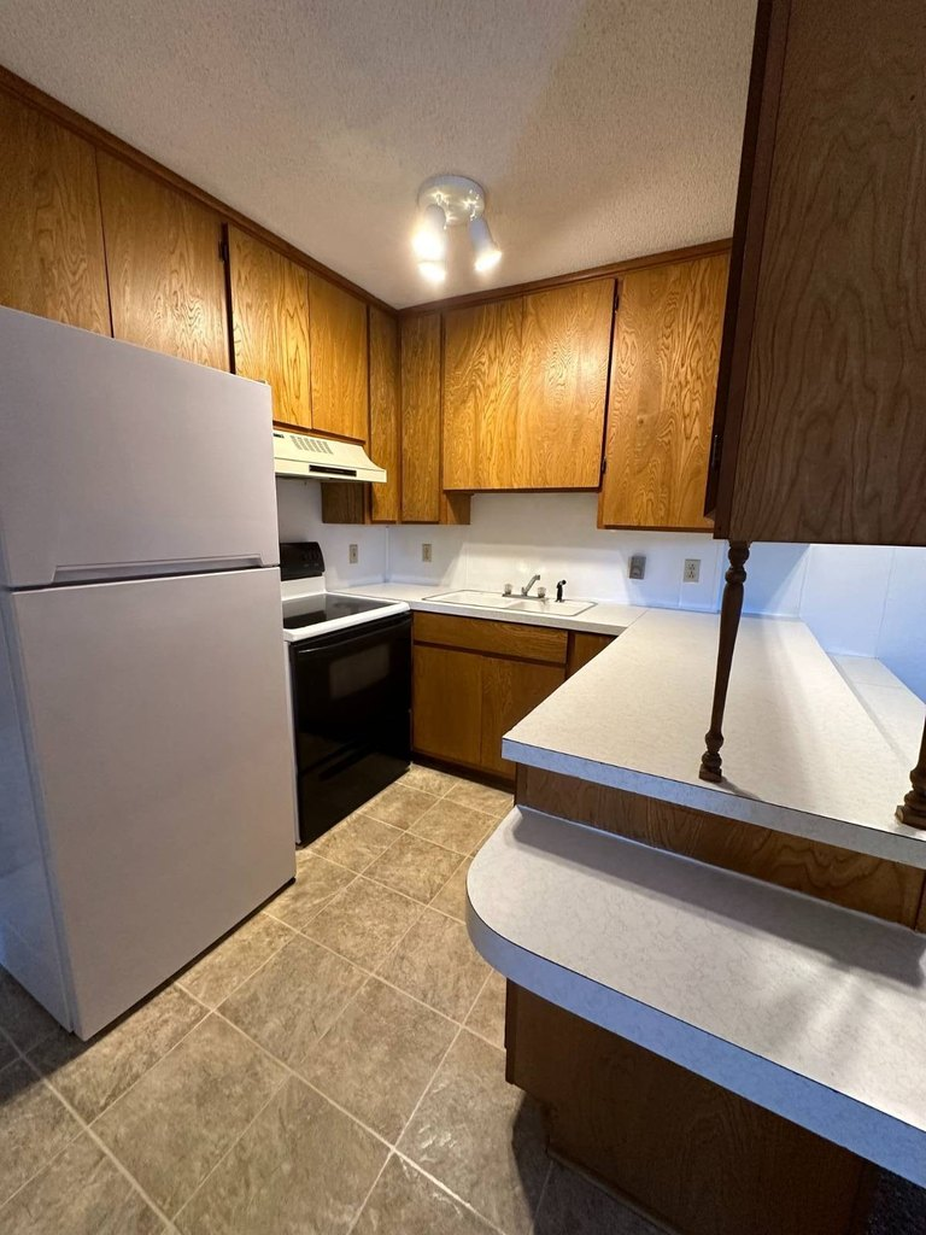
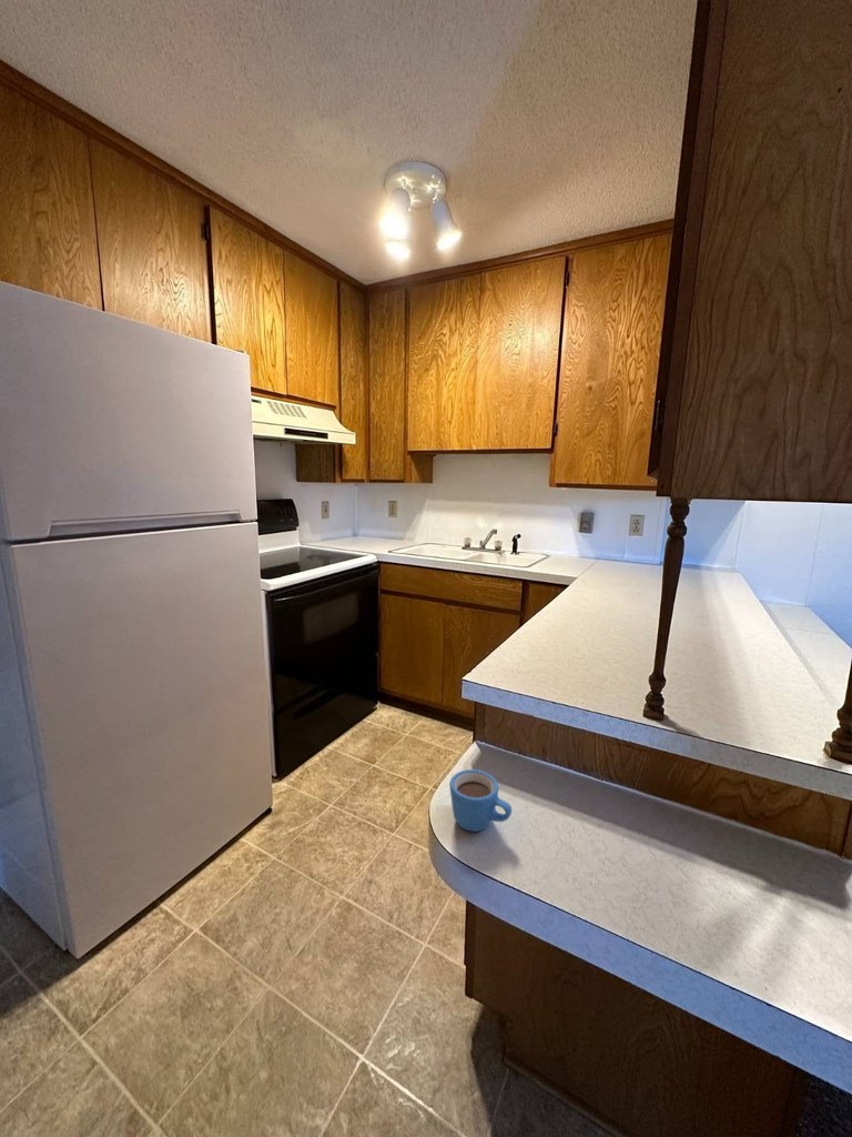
+ mug (480, 805)
